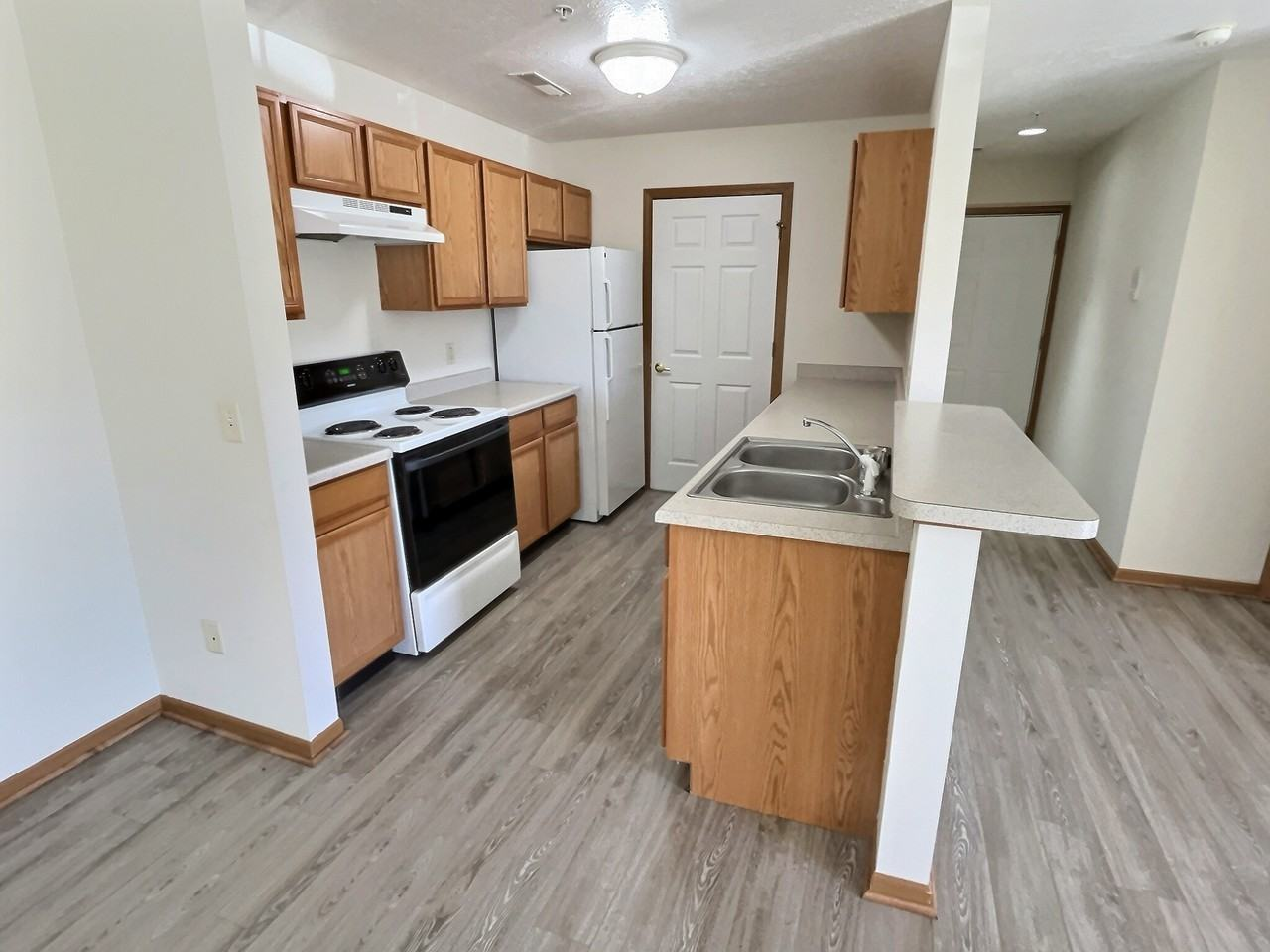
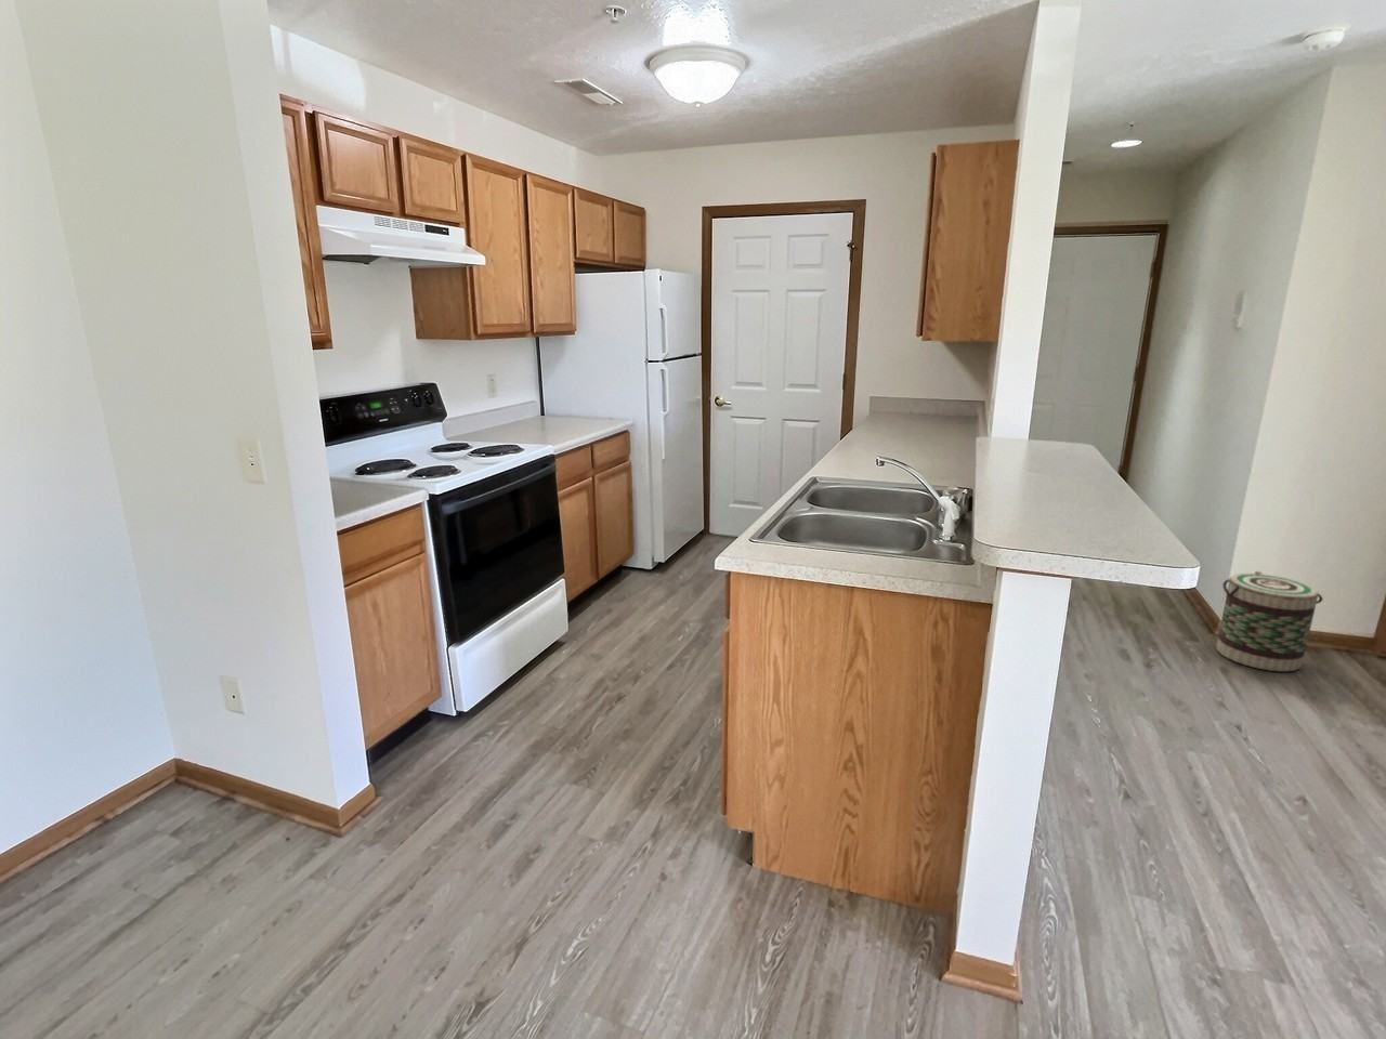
+ basket (1264, 617)
